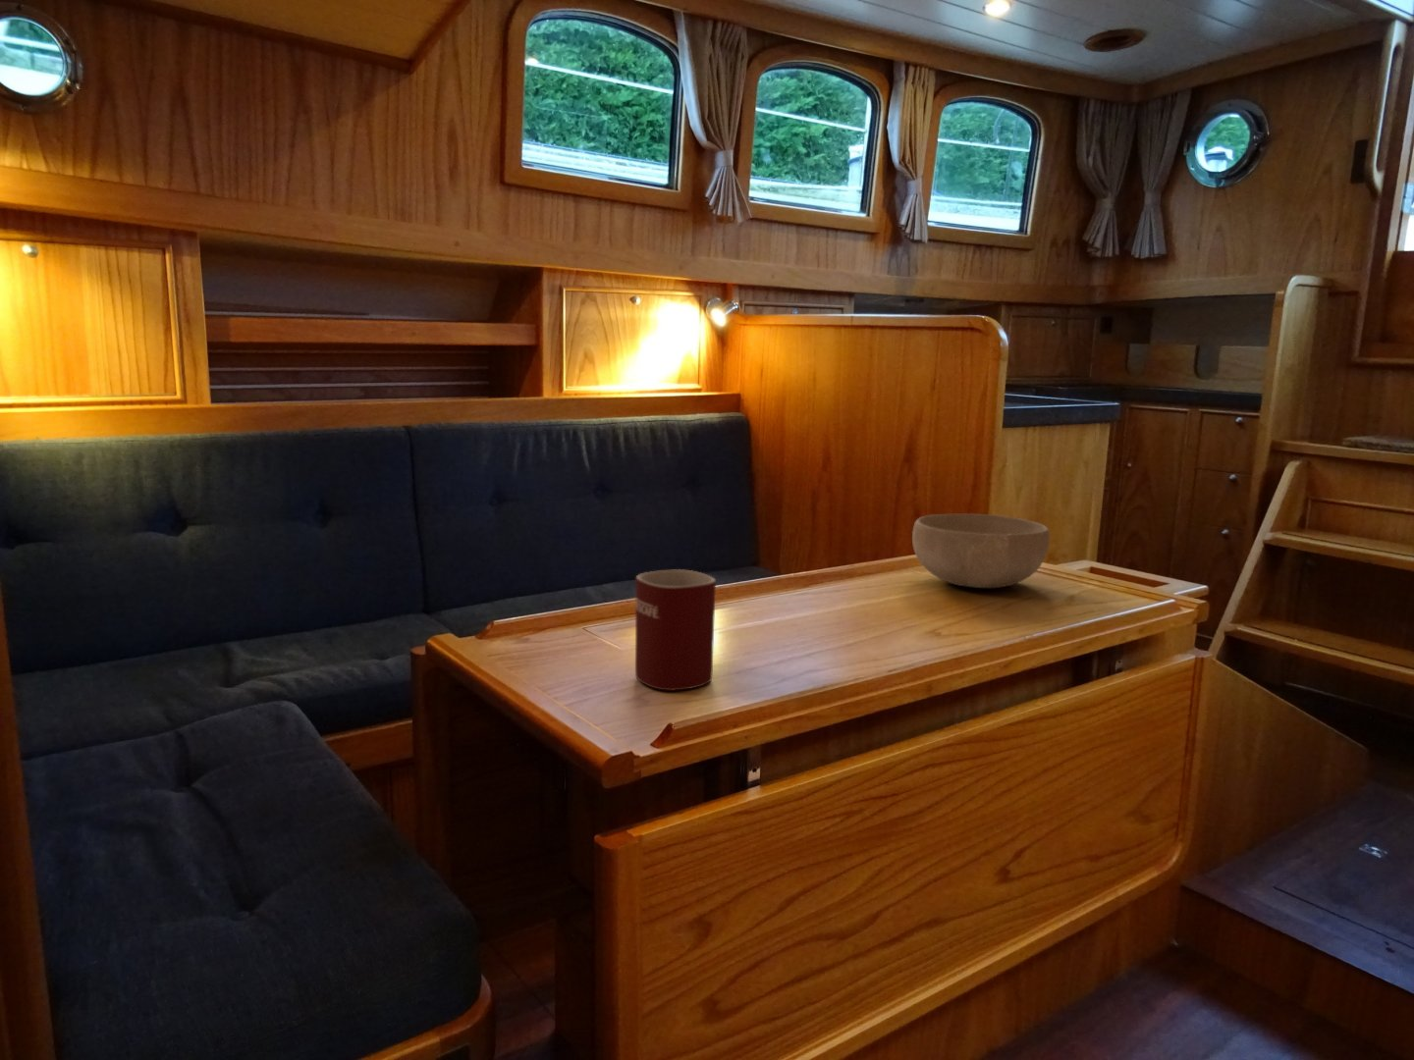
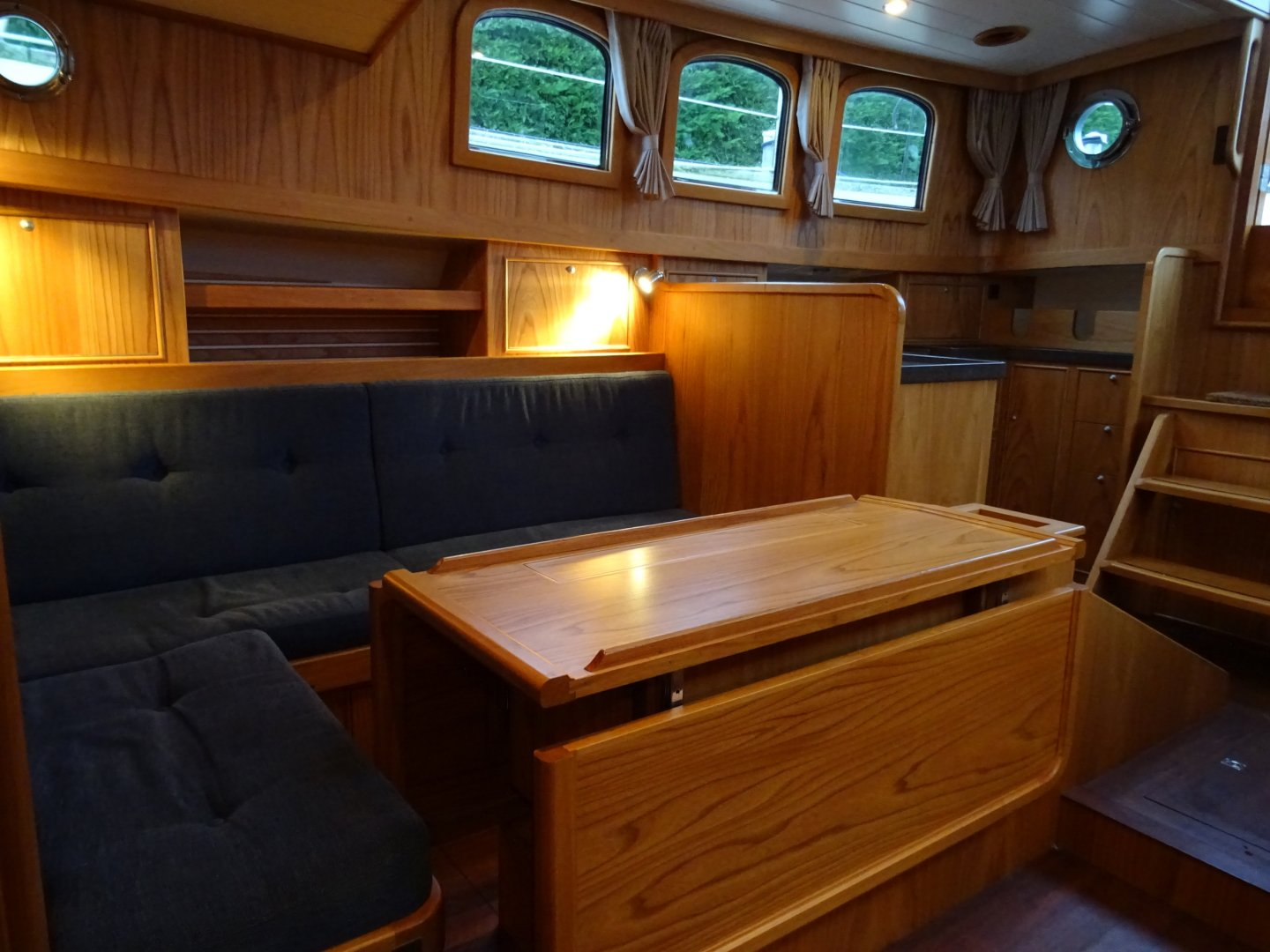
- mug (666, 625)
- bowl (978, 552)
